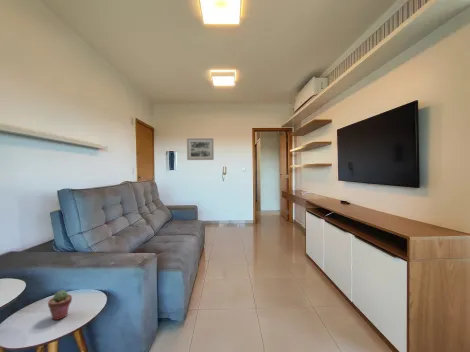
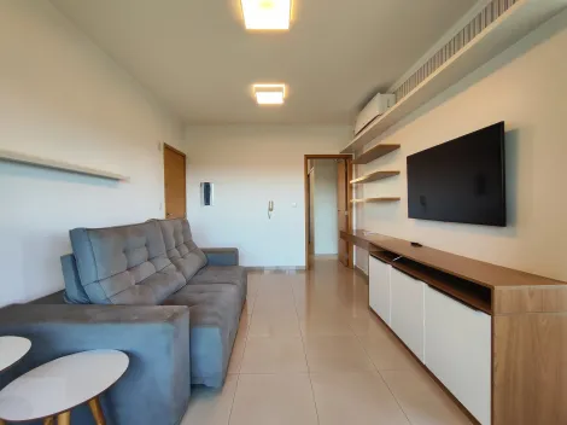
- wall art (200, 149)
- potted succulent (60, 303)
